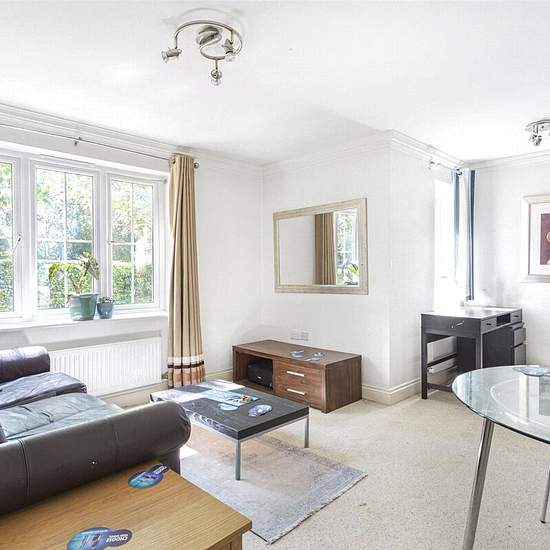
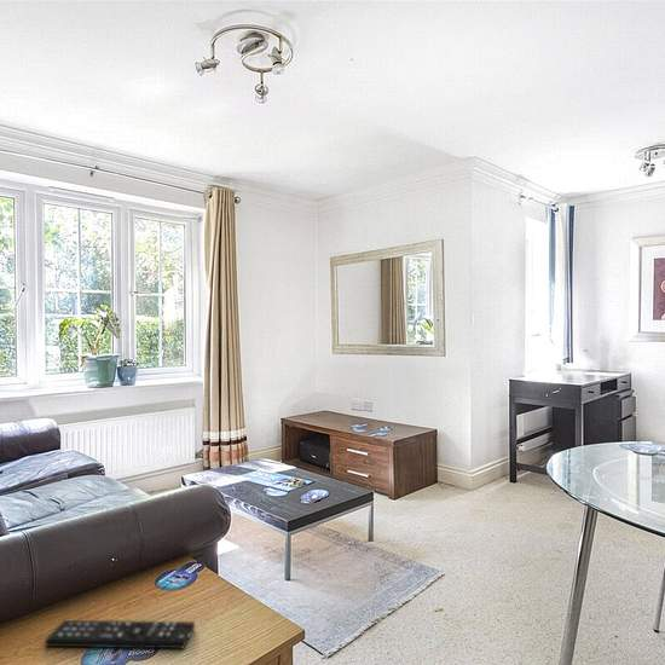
+ remote control (122, 632)
